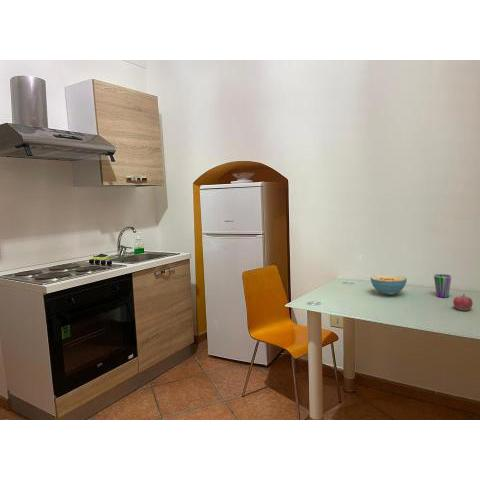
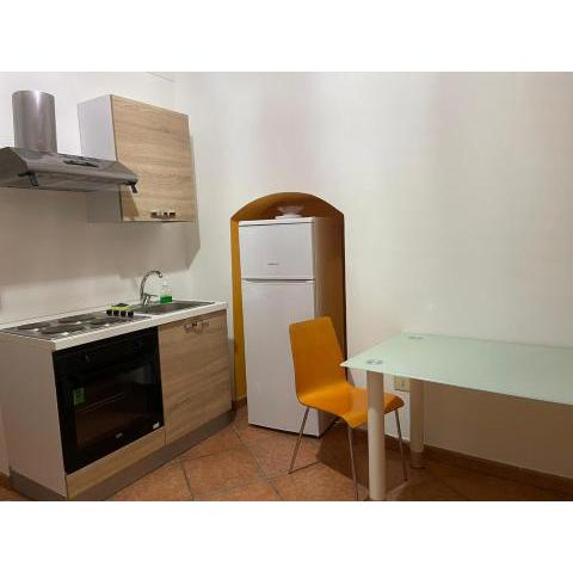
- cup (442, 285)
- cereal bowl (388, 286)
- fruit (462, 301)
